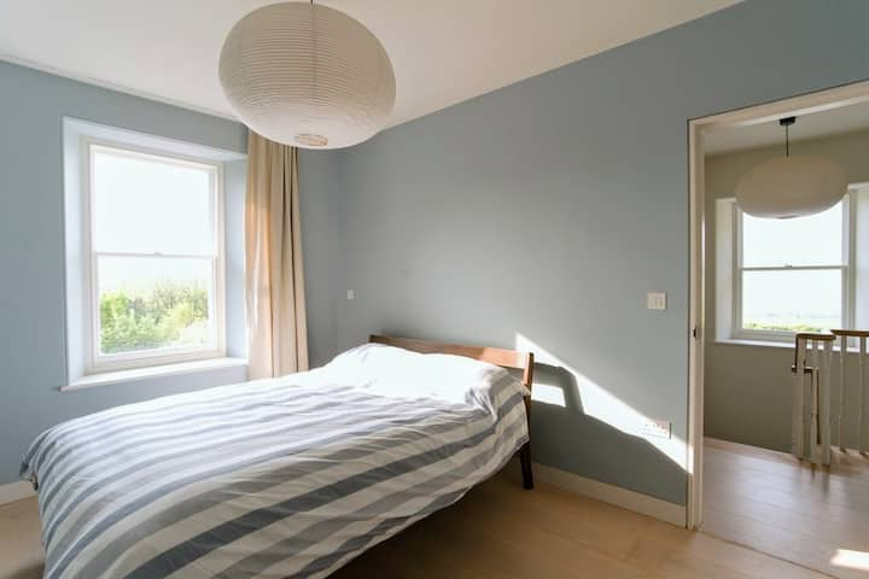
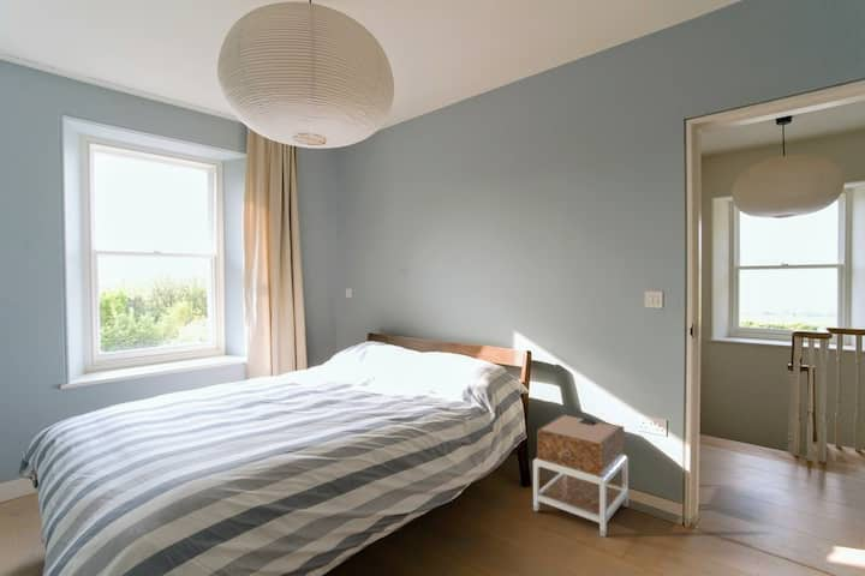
+ nightstand (580, 466)
